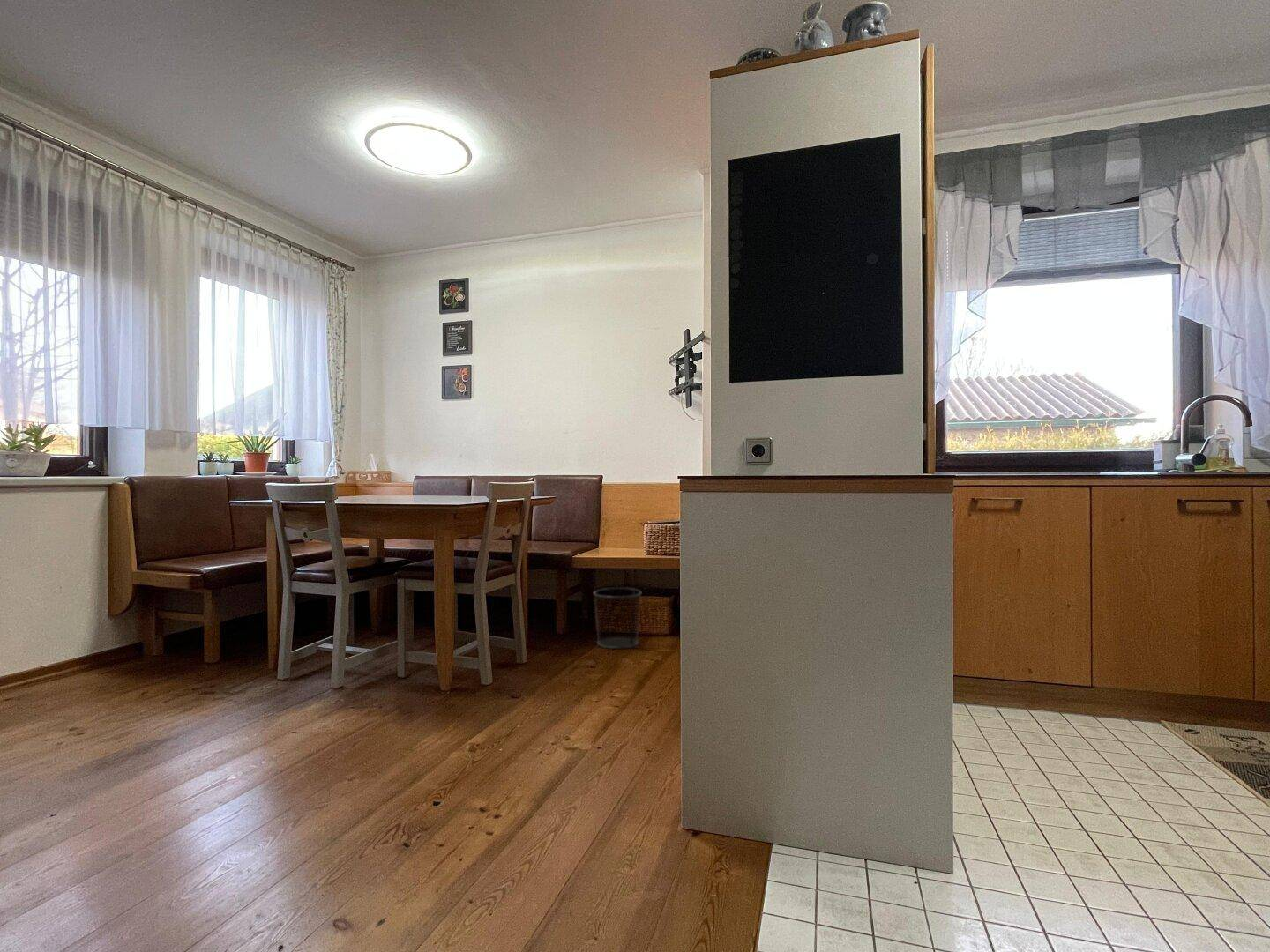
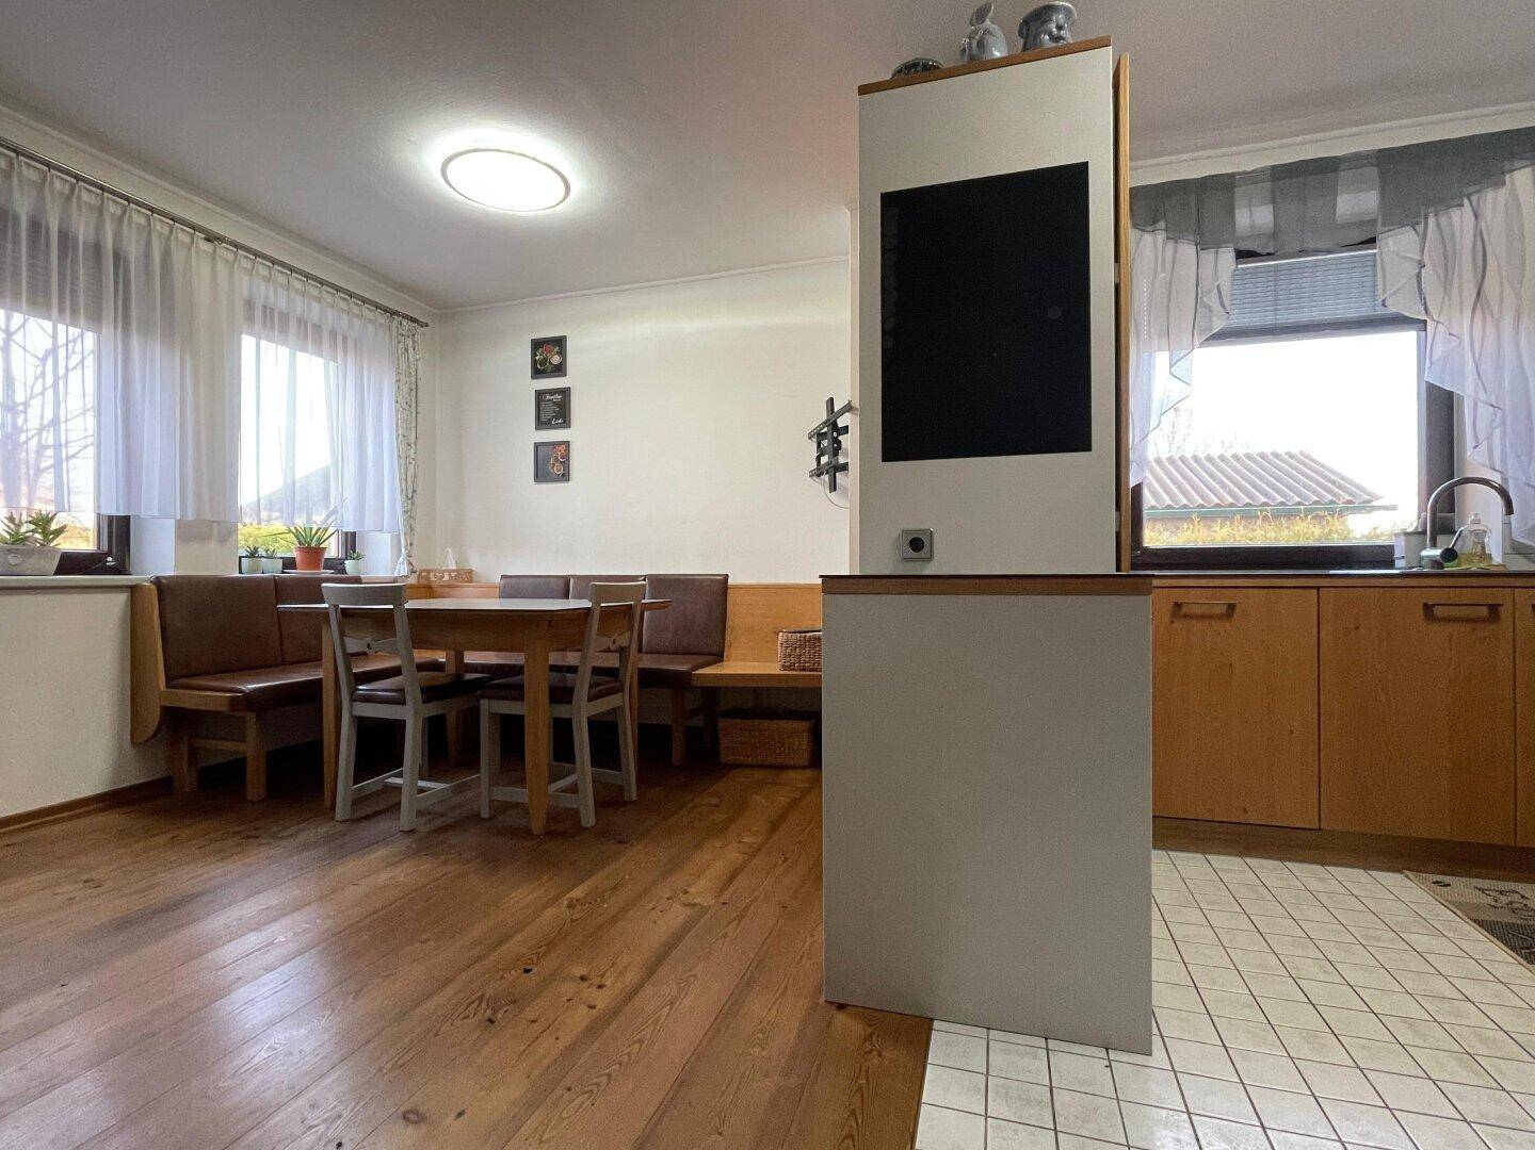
- waste bin (617, 617)
